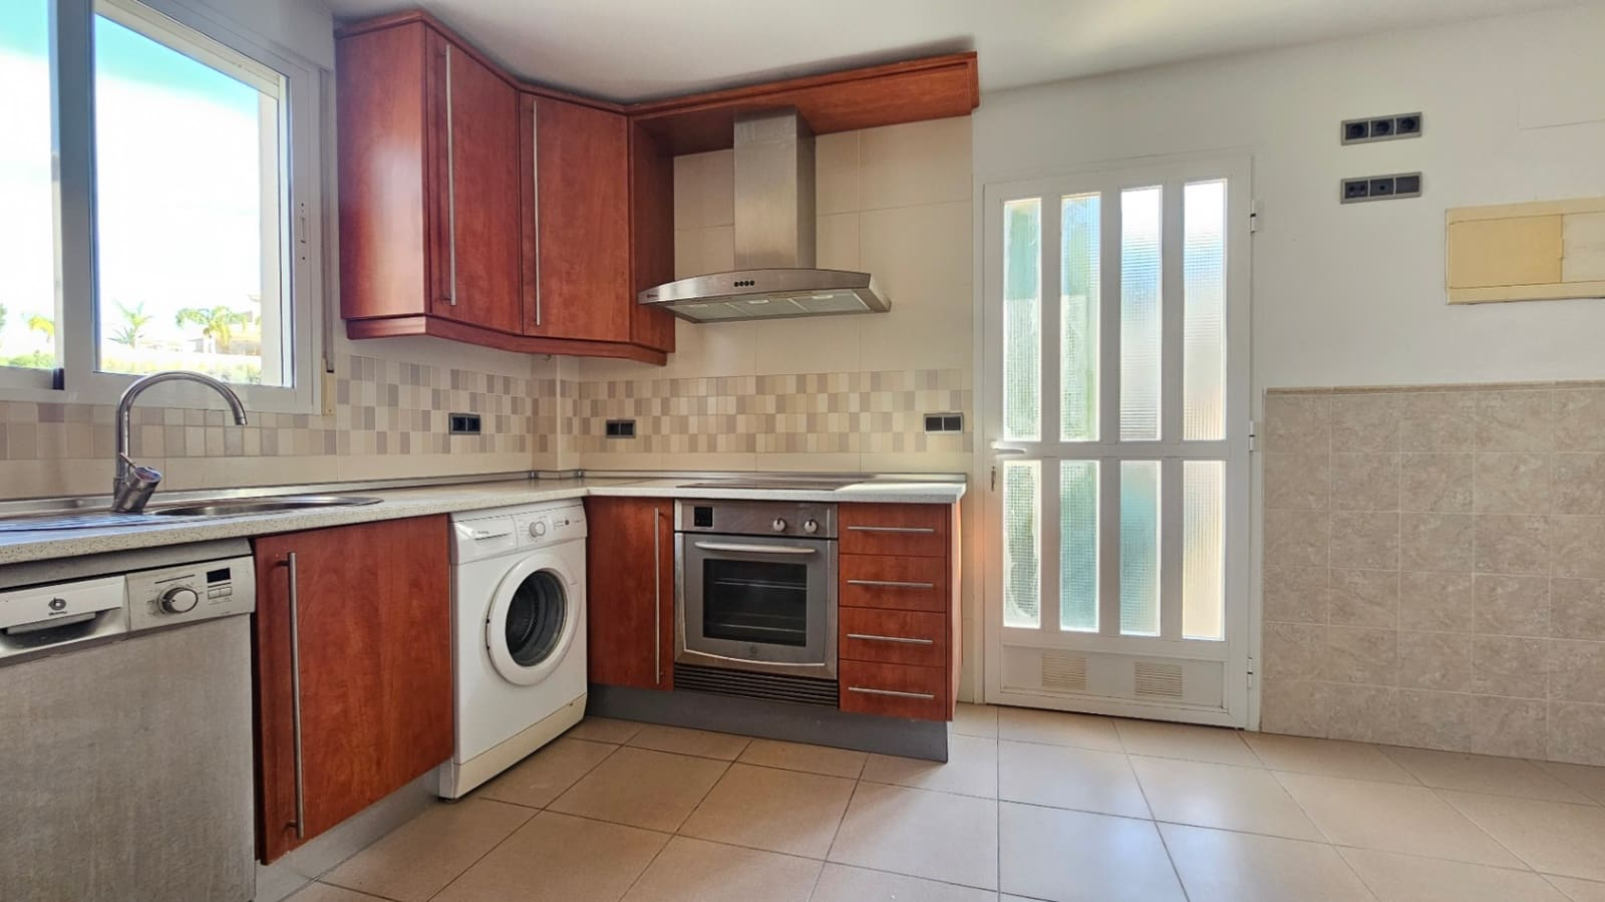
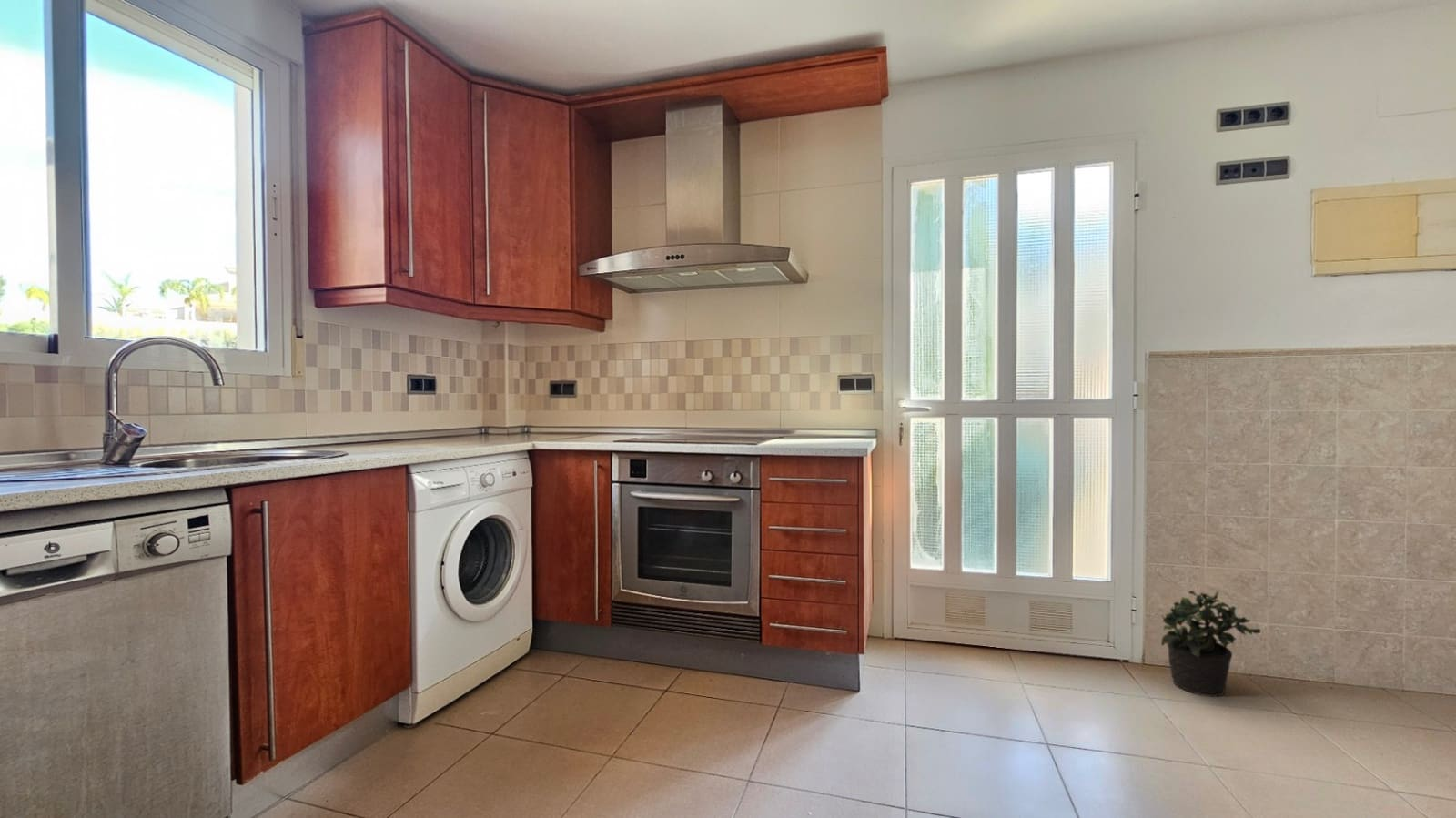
+ potted plant (1204, 639)
